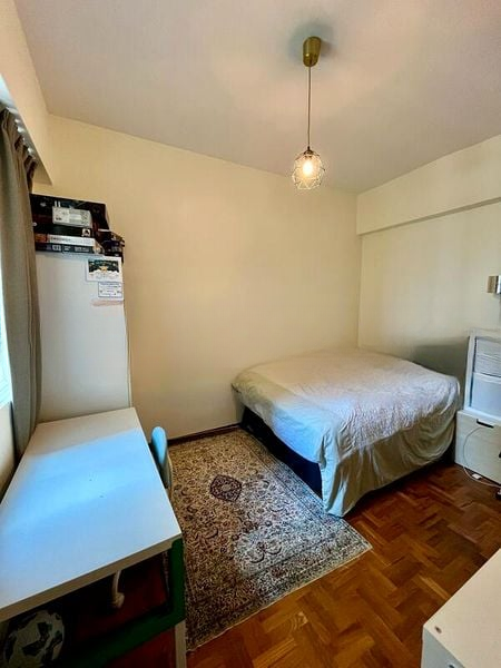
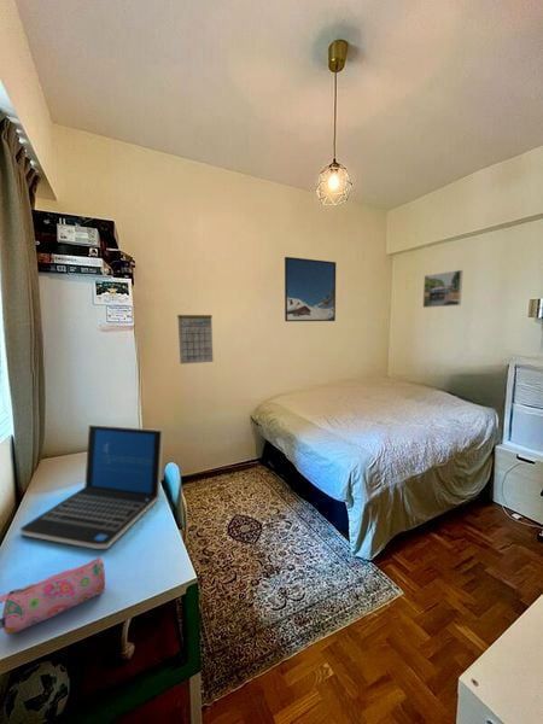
+ pencil case (56, 591)
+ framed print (442, 290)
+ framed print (310, 291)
+ laptop (97, 477)
+ calendar (195, 333)
